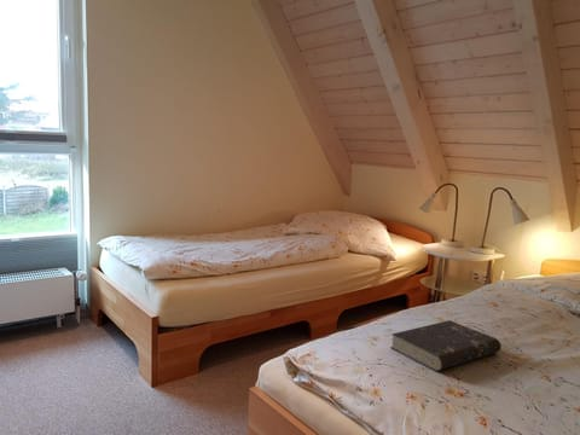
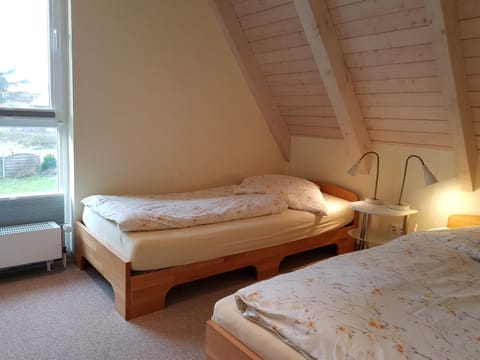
- book (445, 343)
